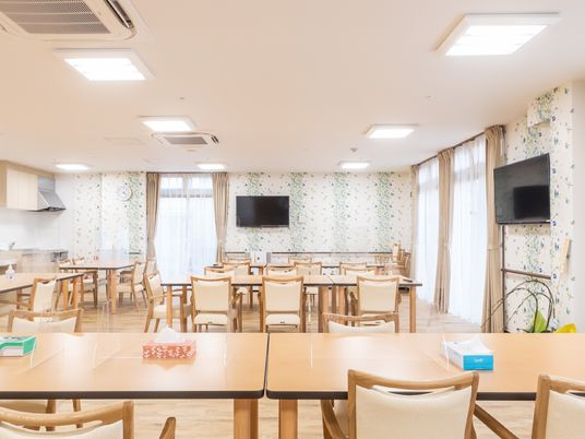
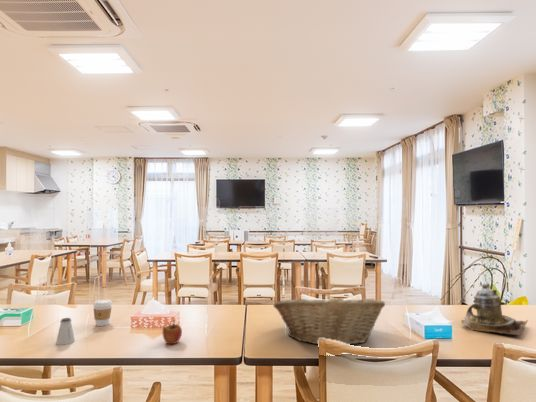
+ fruit basket (328, 313)
+ saltshaker (65, 330)
+ teapot (494, 305)
+ apple (172, 331)
+ coffee cup (102, 312)
